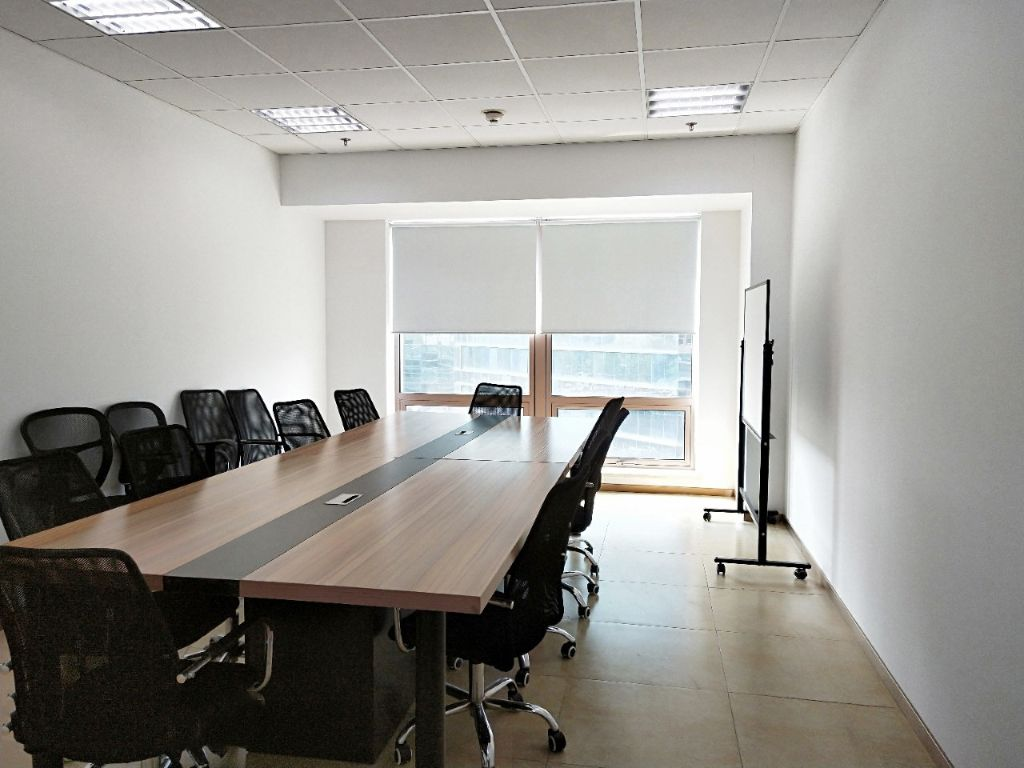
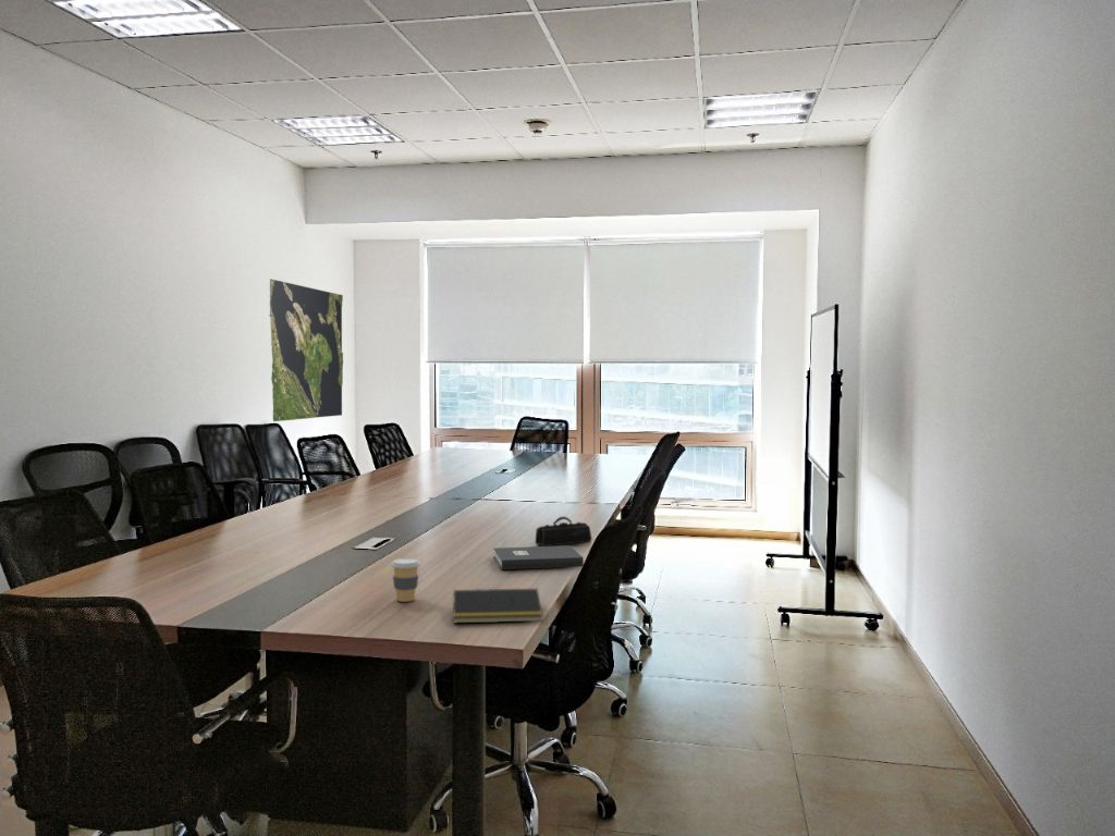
+ world map (310, 353)
+ coffee cup (405, 579)
+ pencil case (563, 529)
+ notepad (497, 604)
+ book (537, 556)
